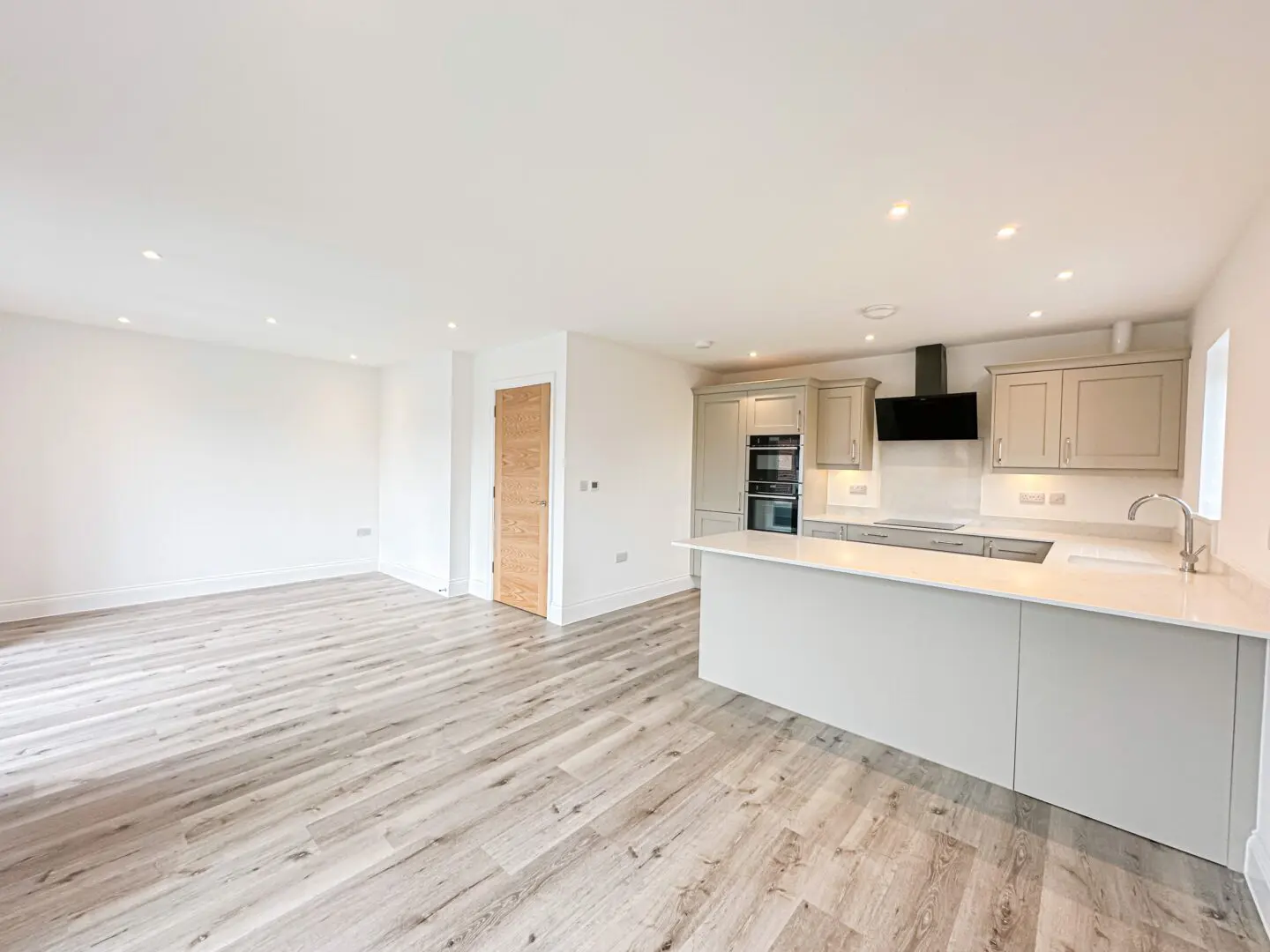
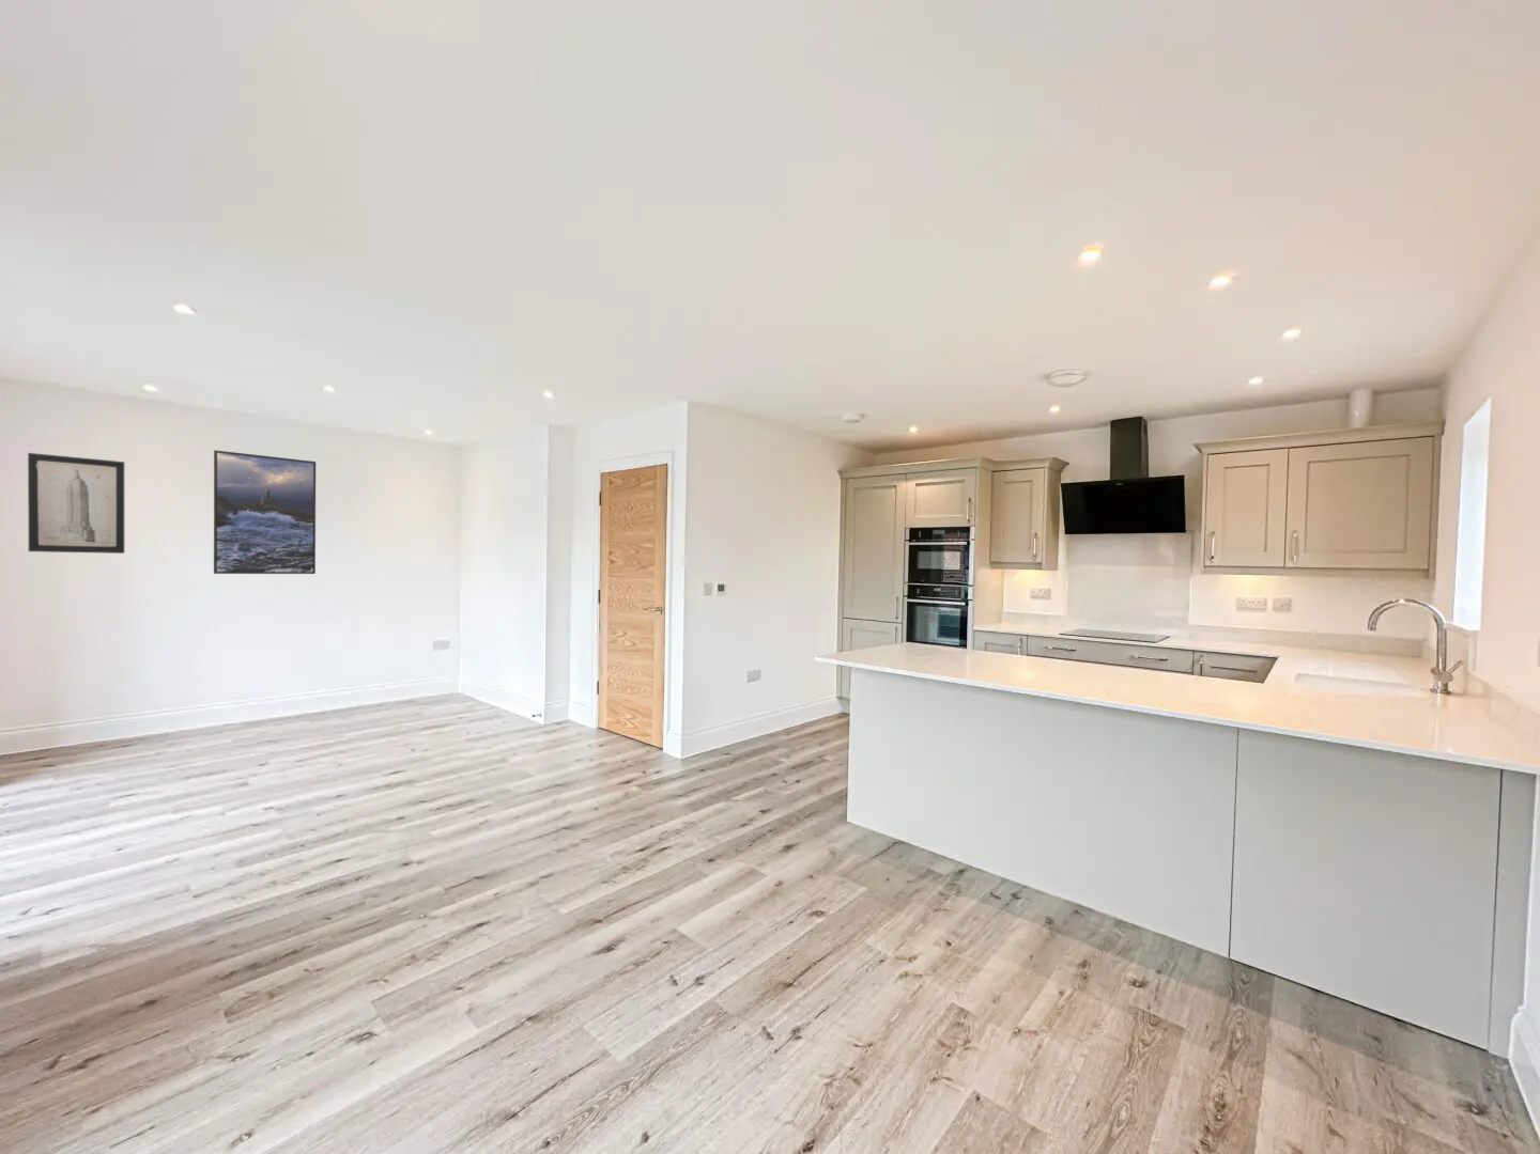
+ wall art (78, 504)
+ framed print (267, 515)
